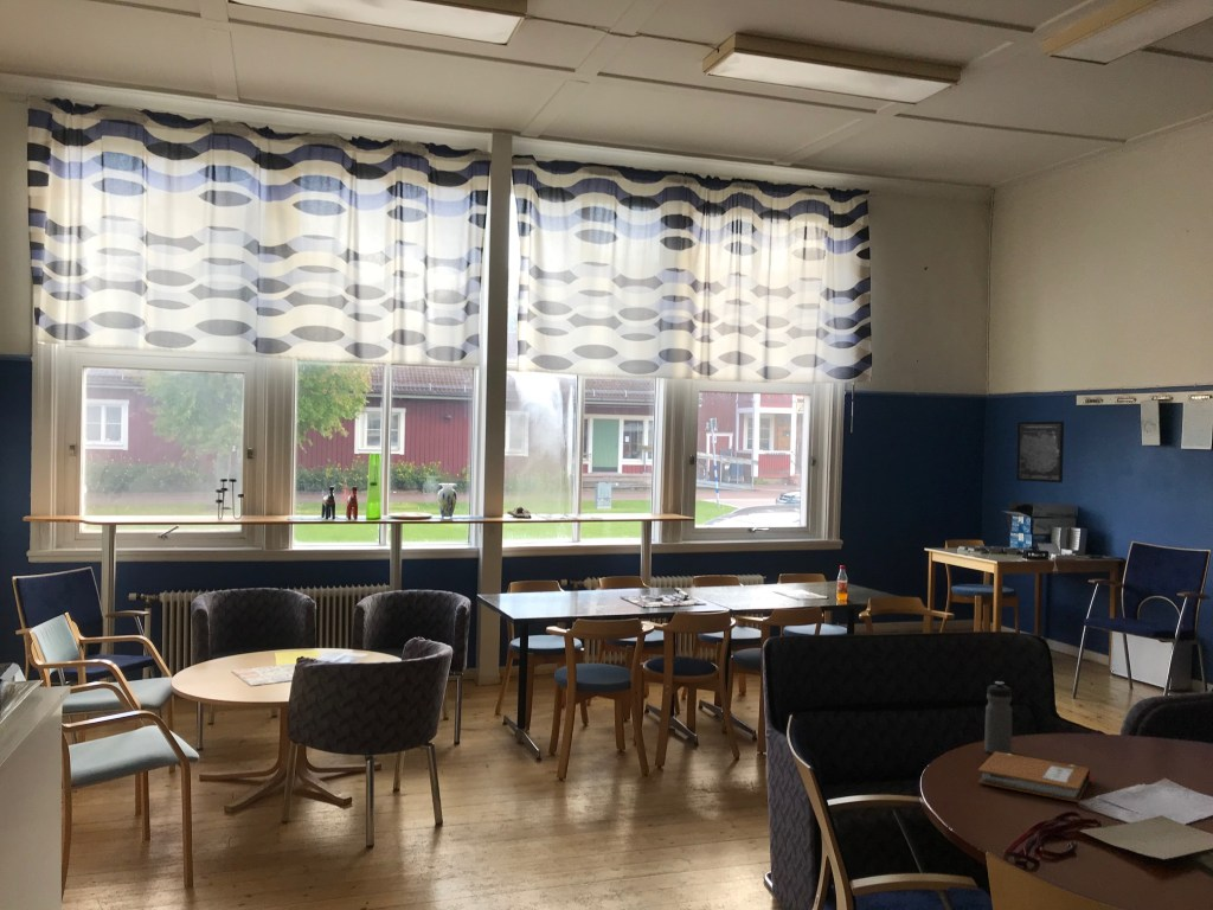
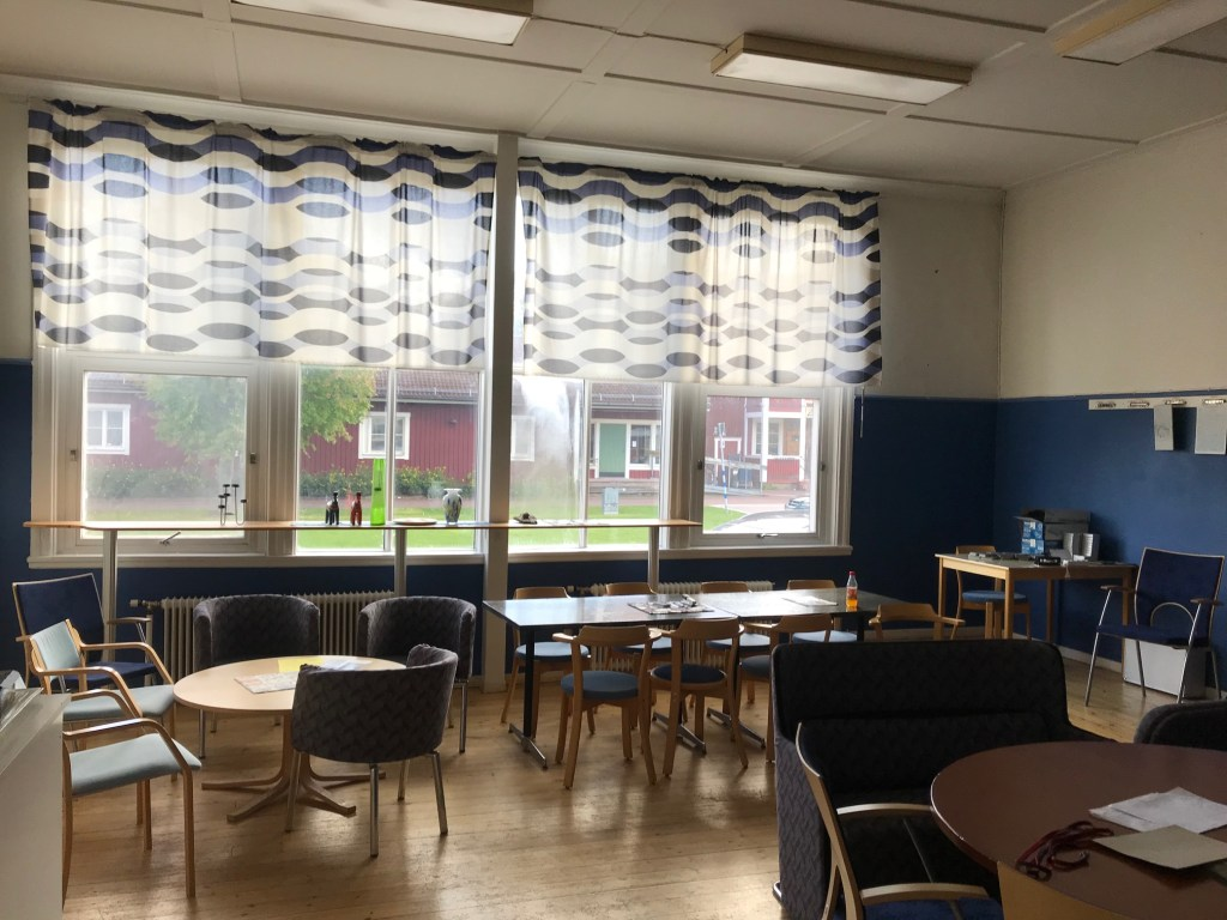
- water bottle (999, 716)
- wall art (1039, 451)
- notebook (1036, 775)
